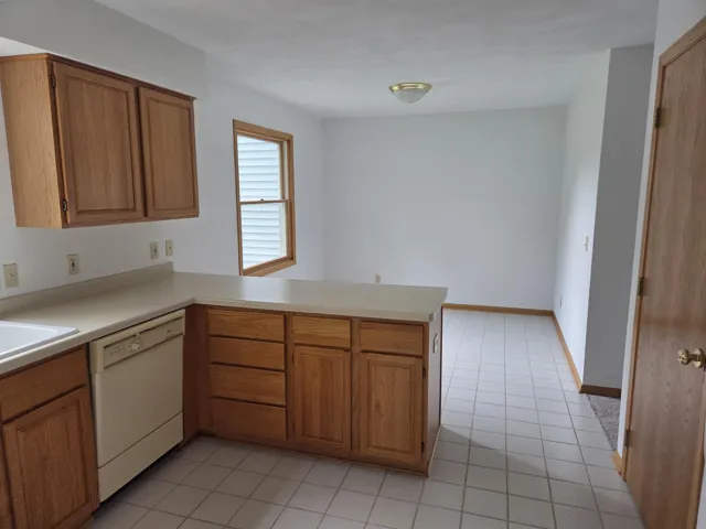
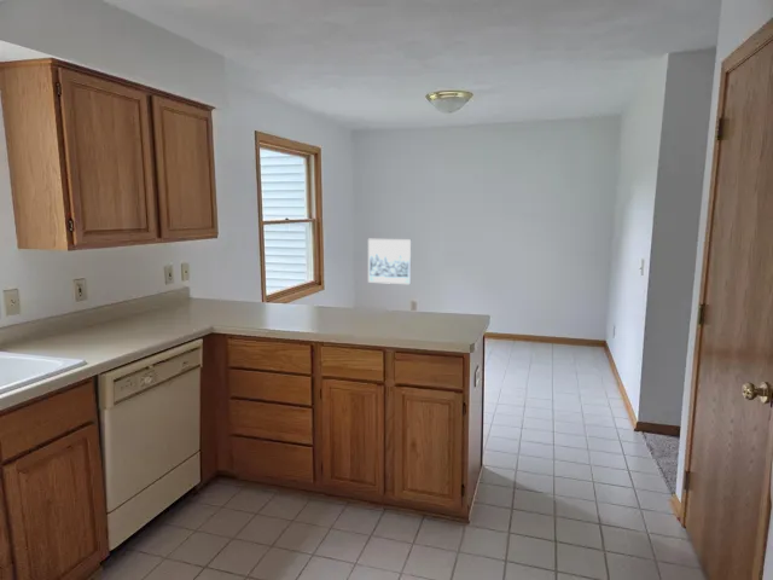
+ wall art (389, 261)
